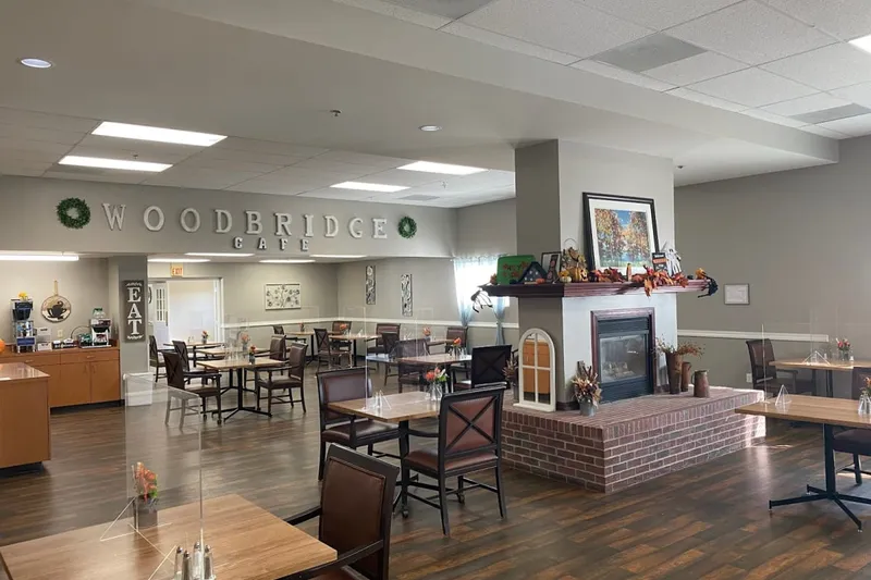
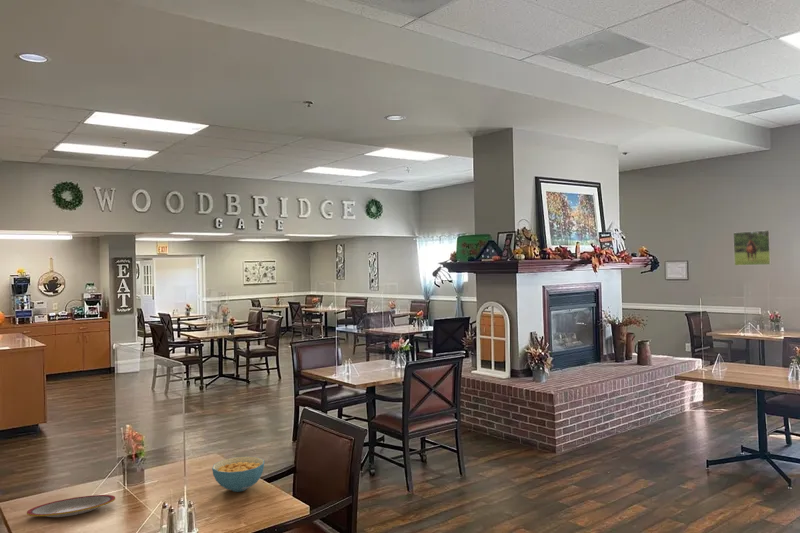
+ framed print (751, 248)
+ cereal bowl (239, 476)
+ plate (72, 508)
